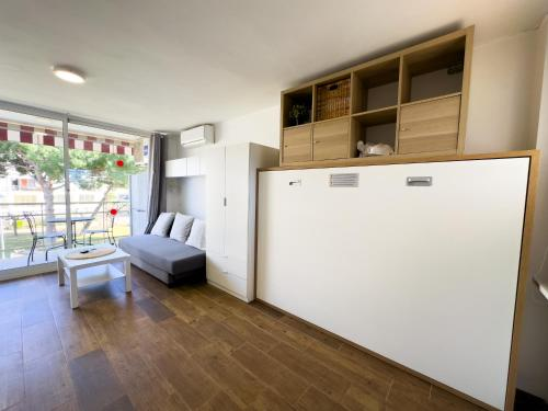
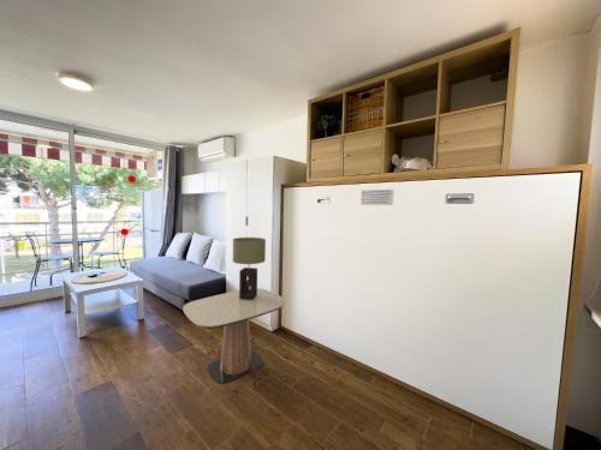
+ table lamp (249, 268)
+ side table (236, 334)
